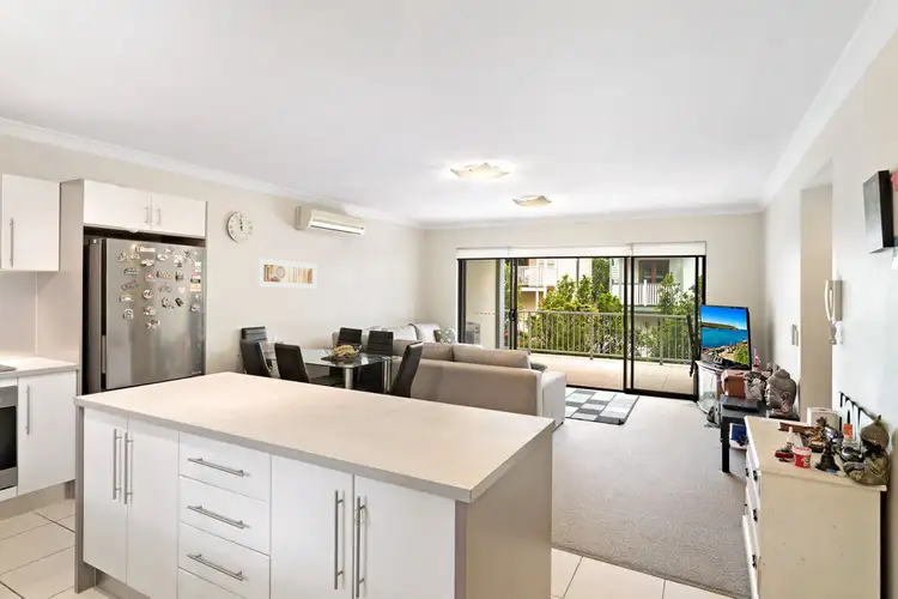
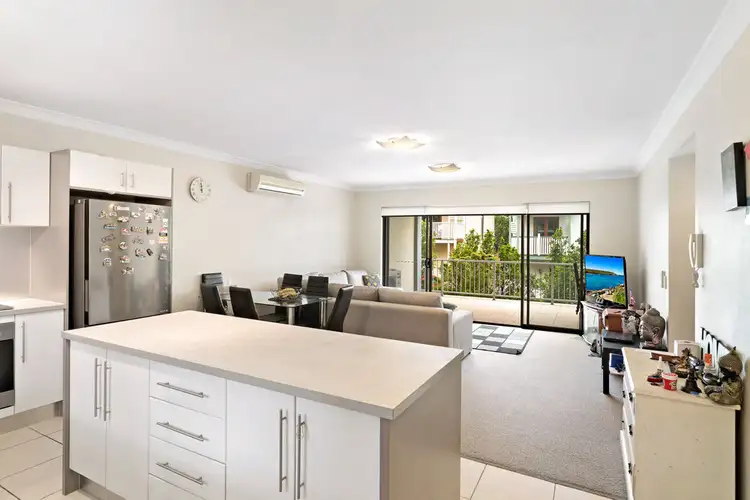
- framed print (289, 274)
